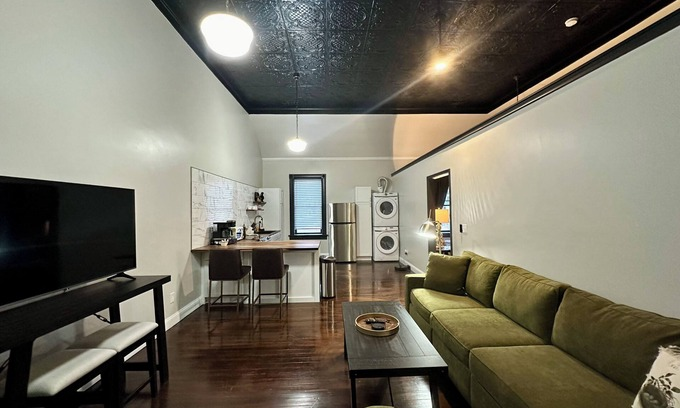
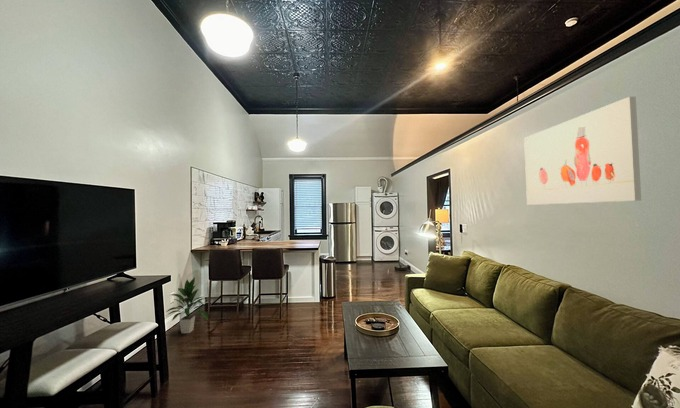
+ indoor plant (188, 305)
+ wall art (569, 162)
